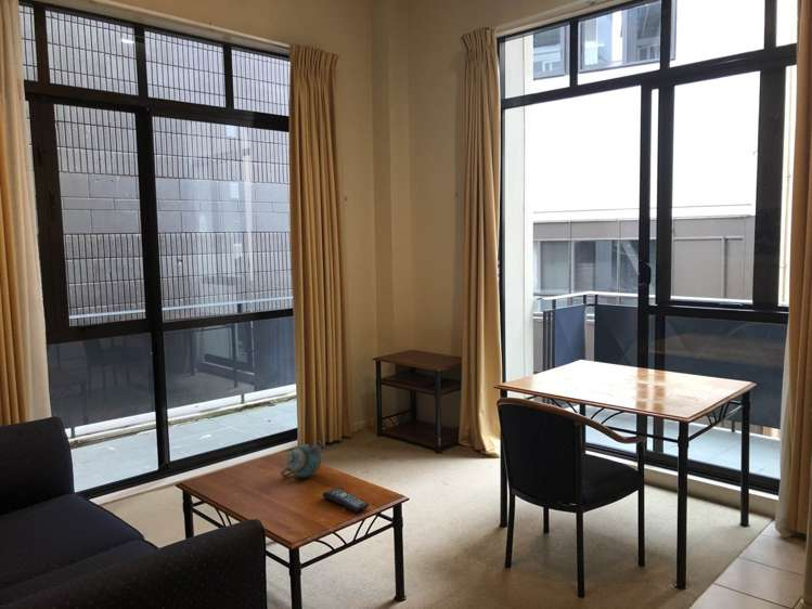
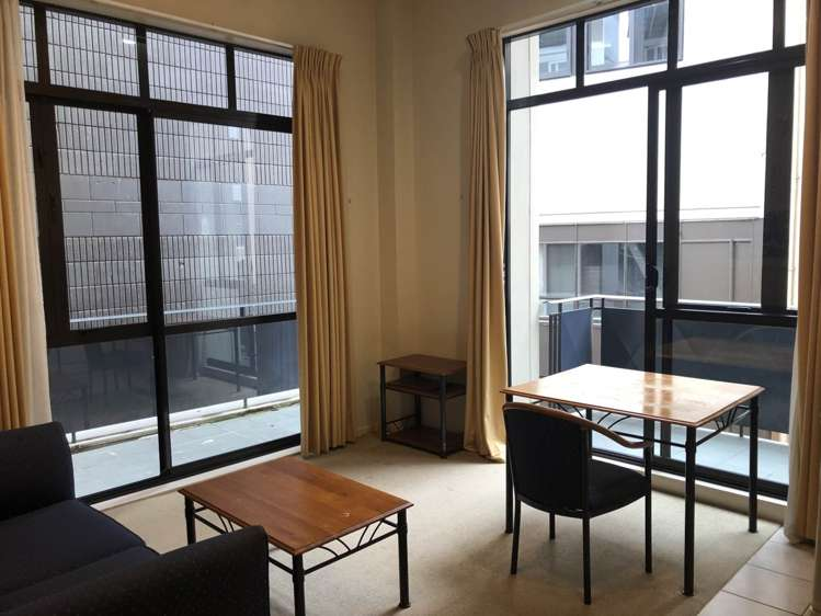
- teapot (302, 458)
- remote control (345, 498)
